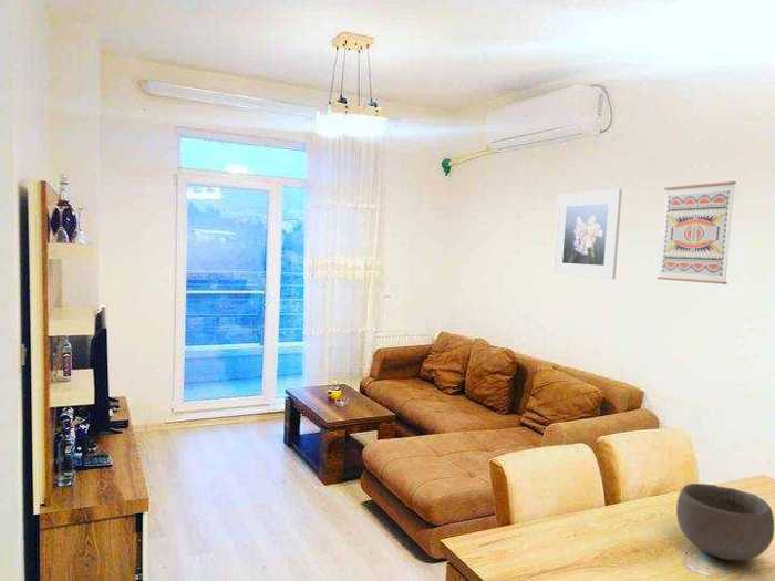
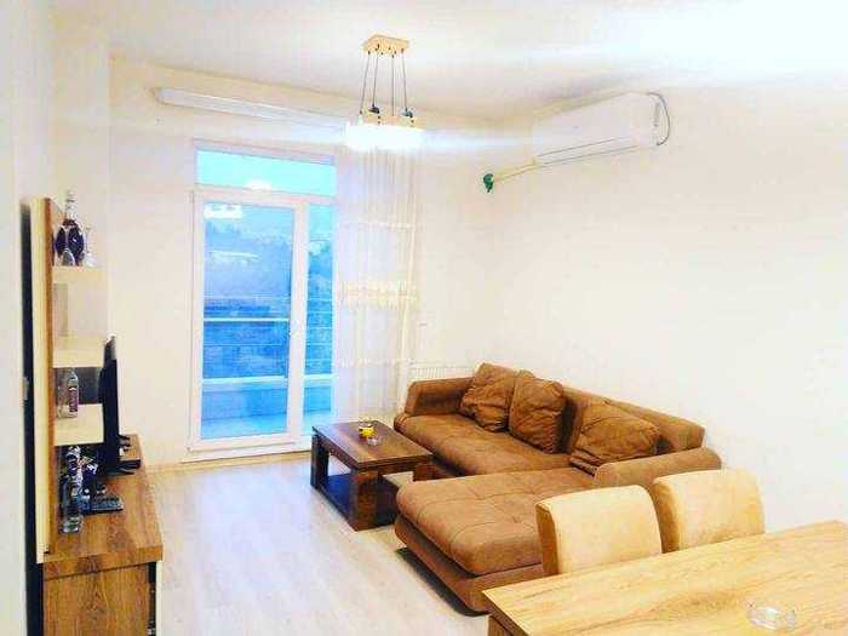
- bowl (722, 525)
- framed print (585, 235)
- wall art (693, 234)
